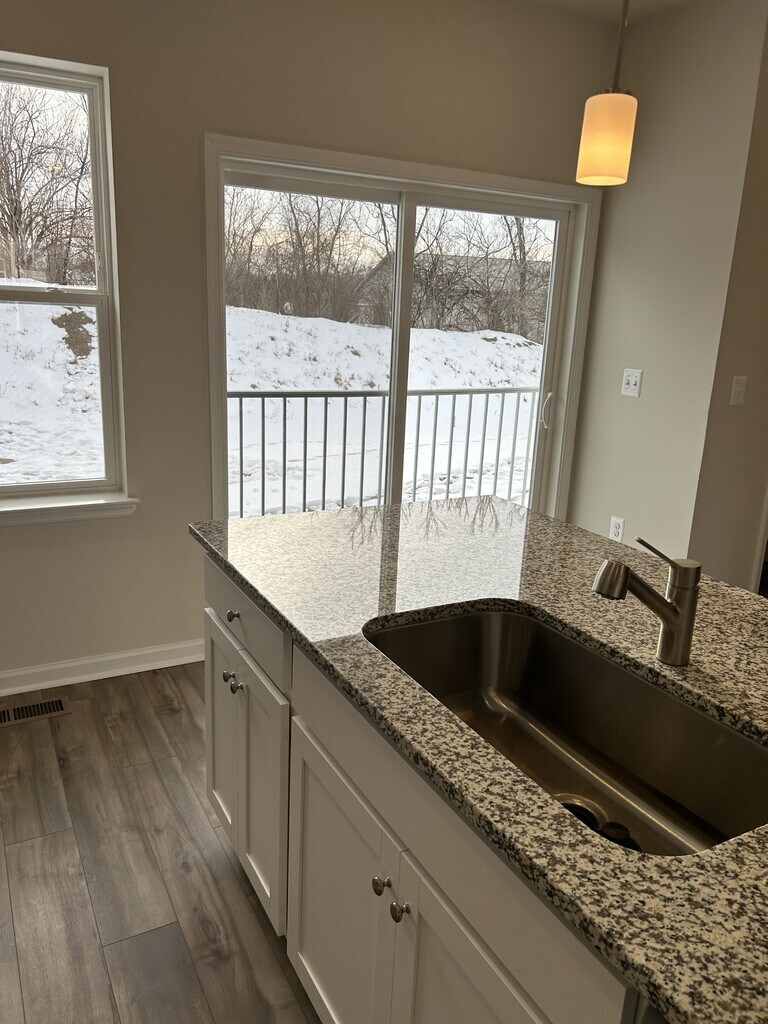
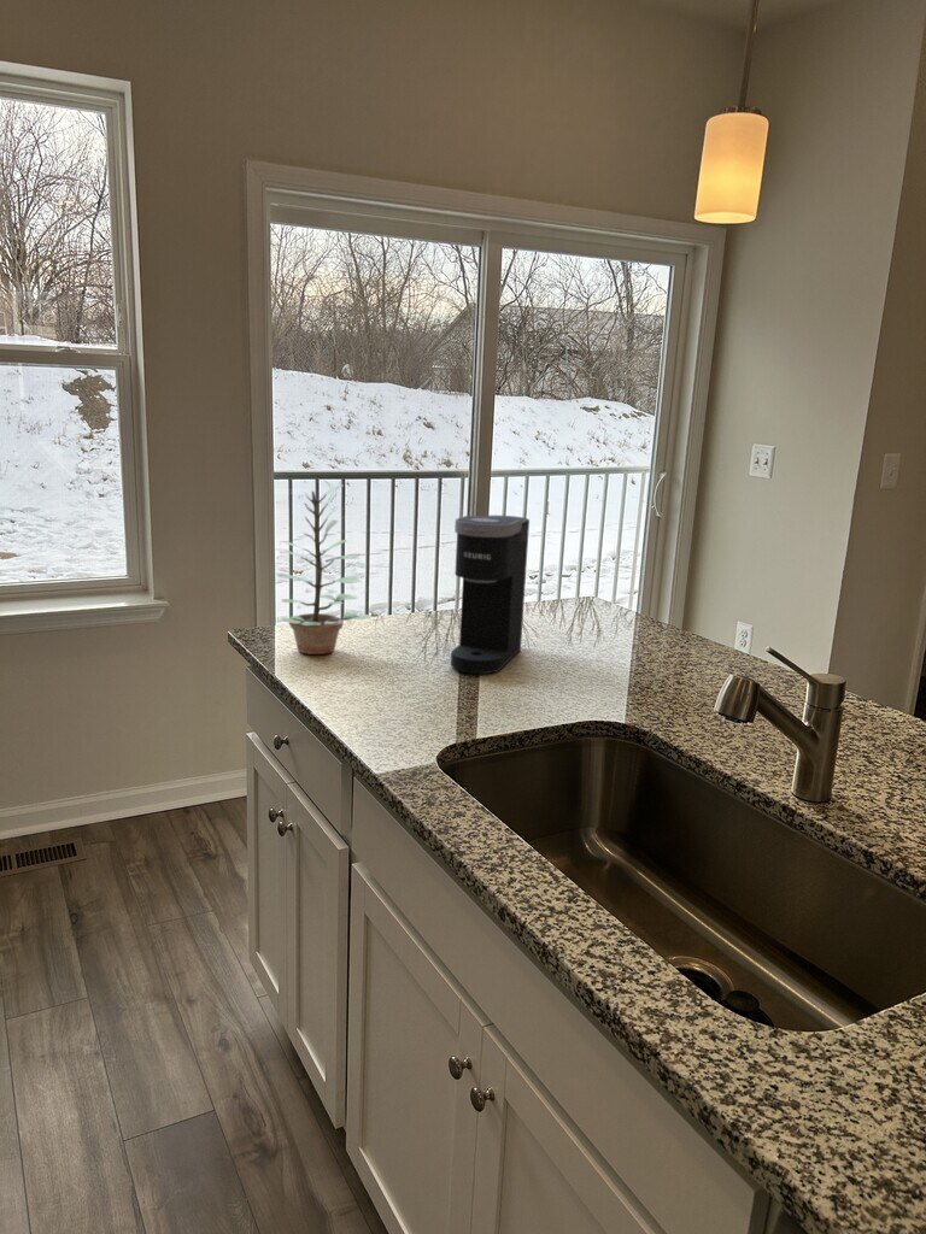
+ coffee maker (490, 588)
+ plant (323, 568)
